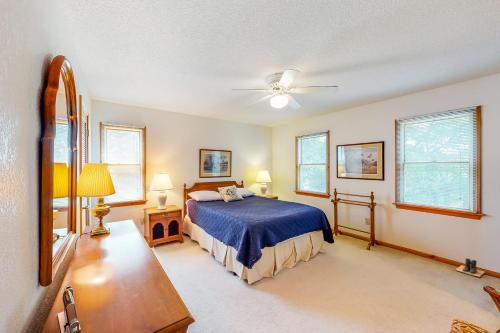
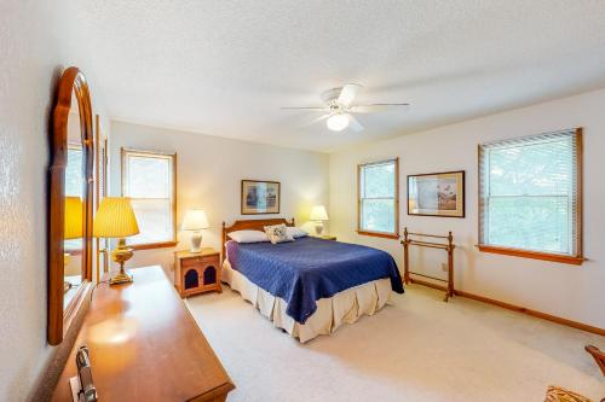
- boots (469, 265)
